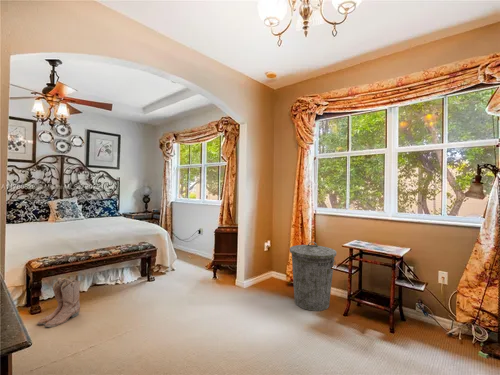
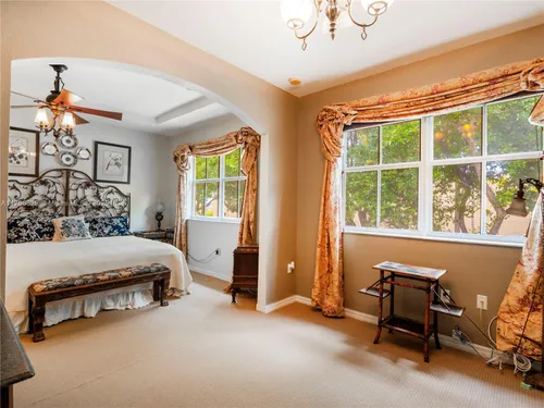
- trash can (312, 272)
- boots (60, 299)
